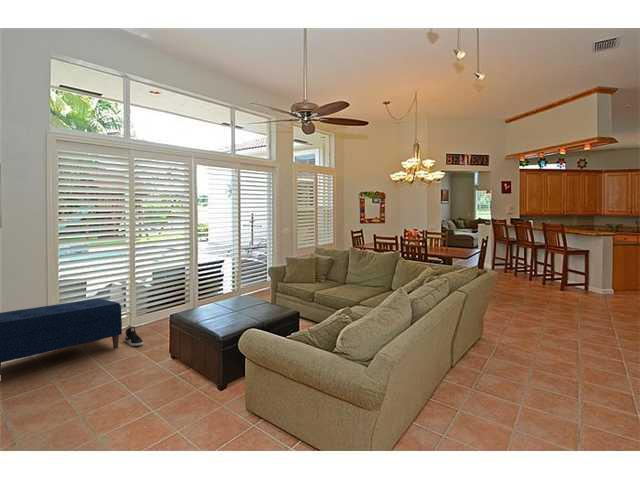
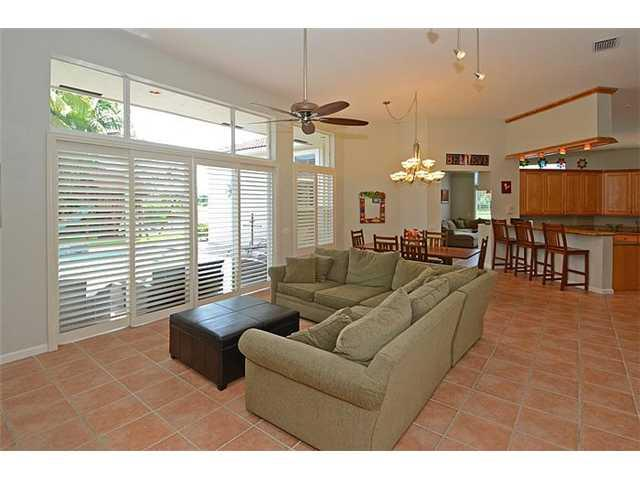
- sneaker (133, 335)
- bench (54, 334)
